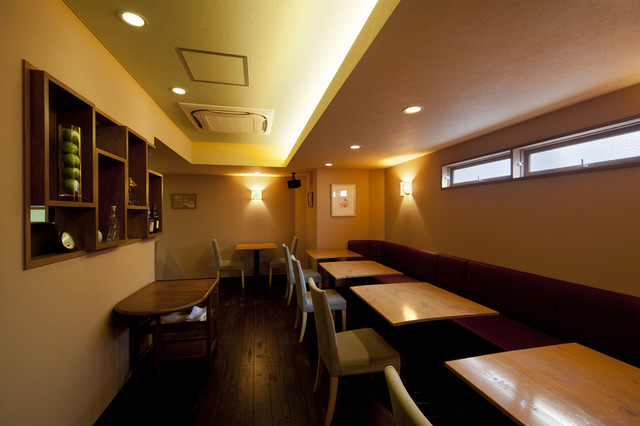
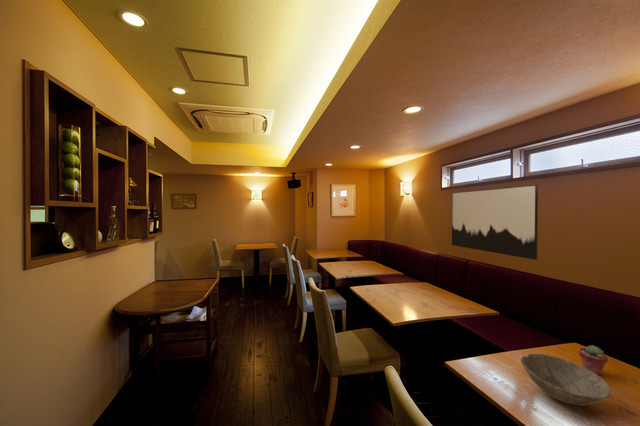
+ wall art (487, 220)
+ potted succulent (592, 358)
+ bowl (561, 384)
